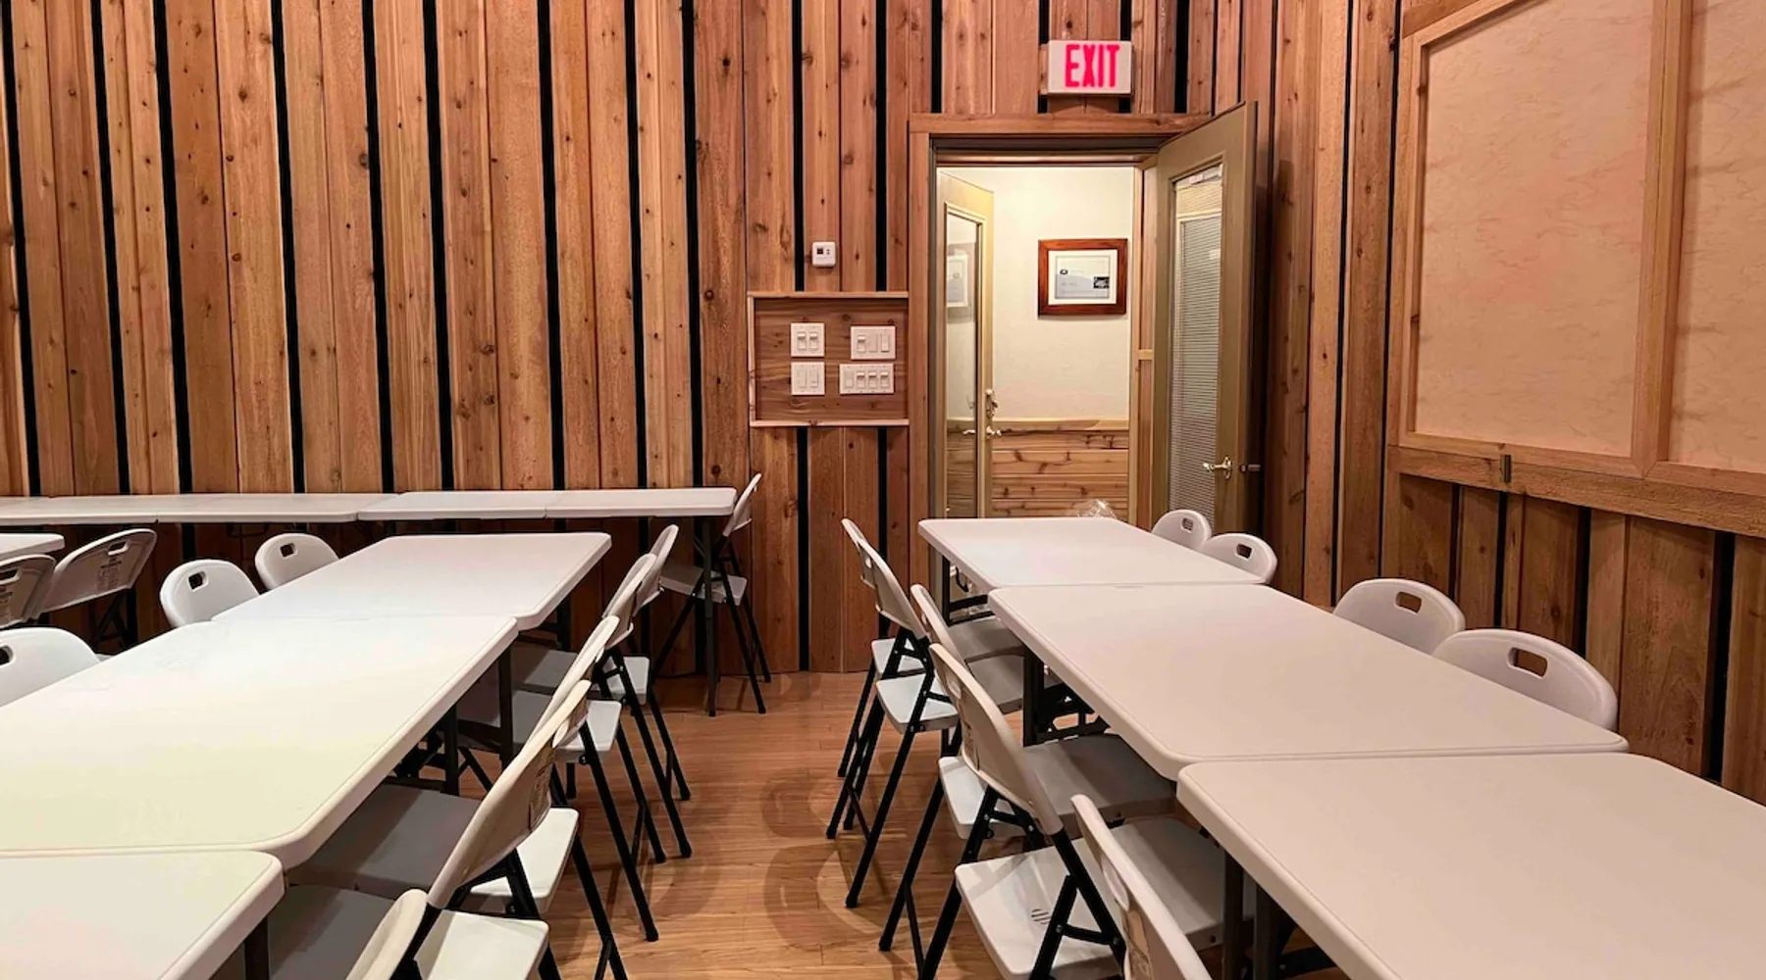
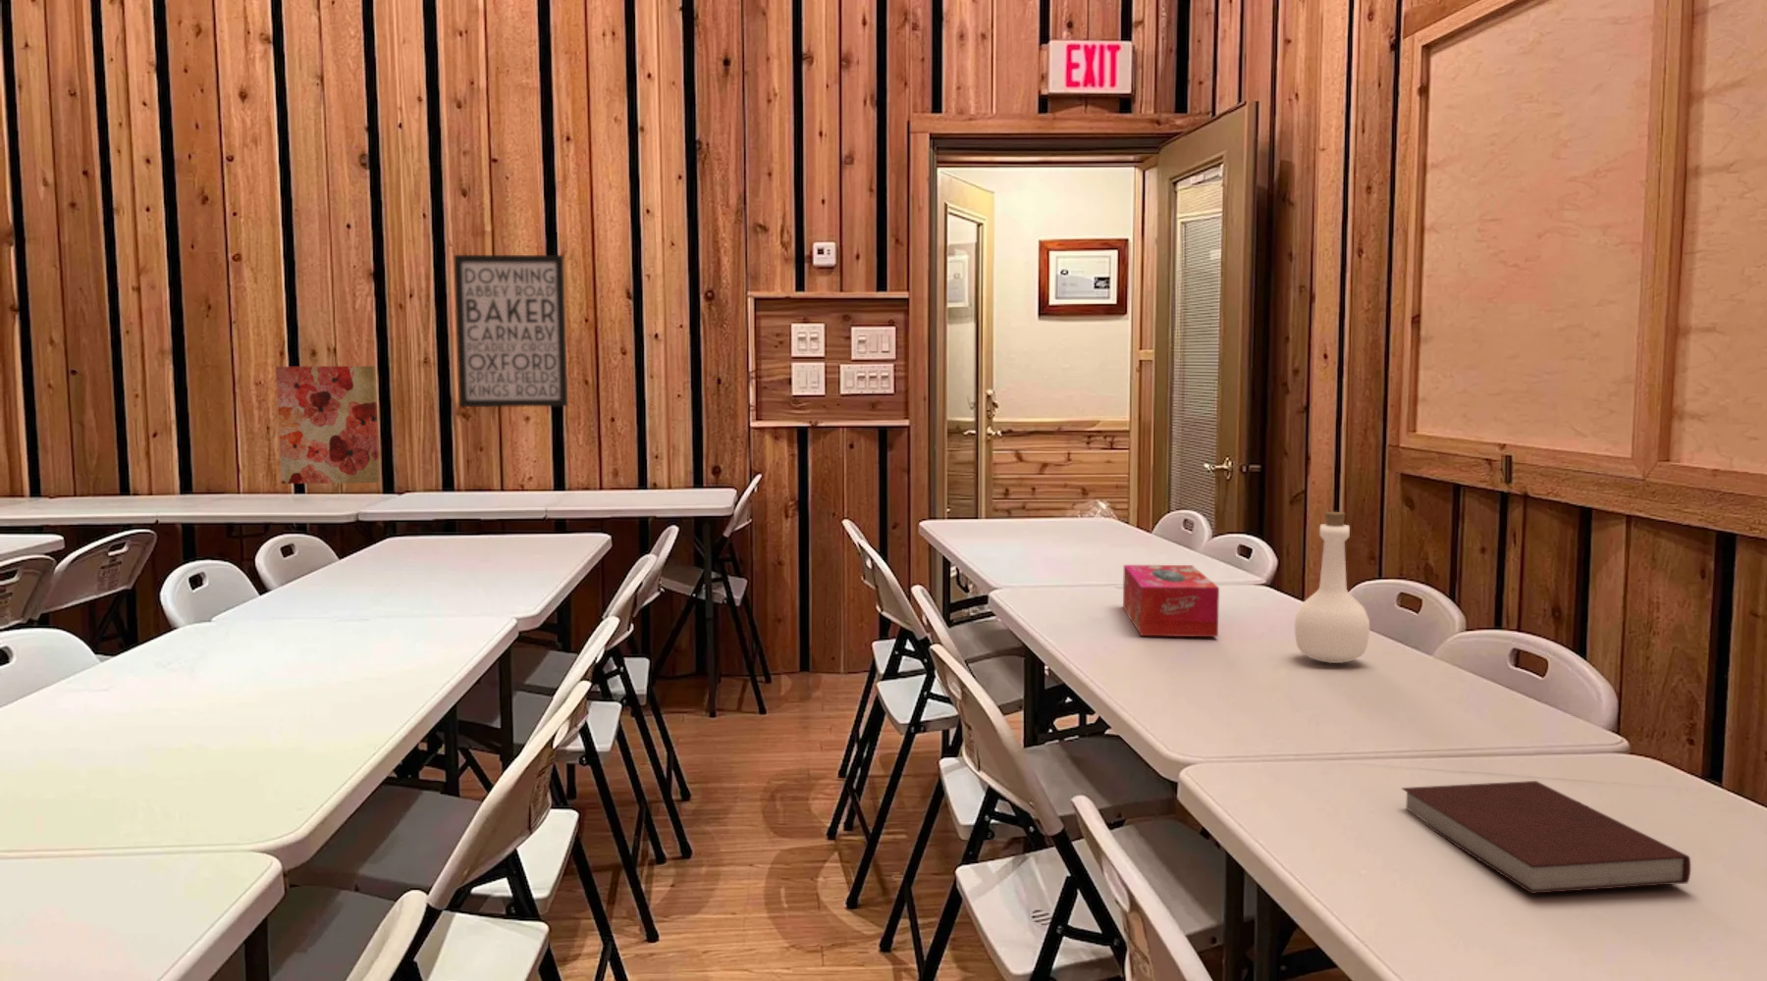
+ notebook (1535, 831)
+ wall art (328, 425)
+ tissue box (1168, 598)
+ wall art (511, 331)
+ bottle (1332, 587)
